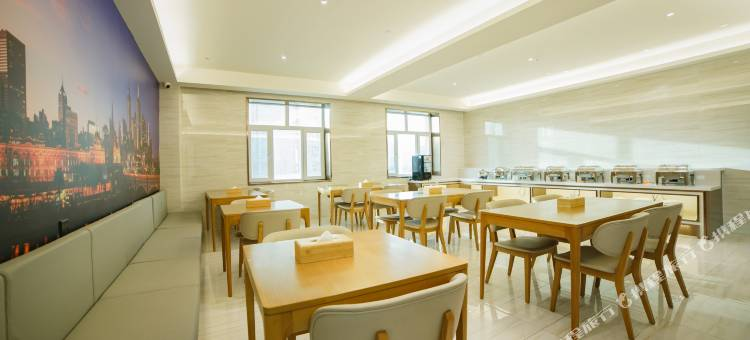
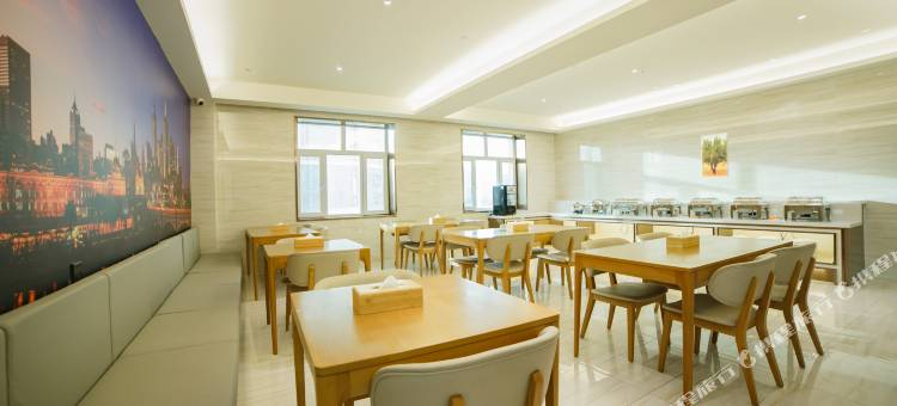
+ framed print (714, 155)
